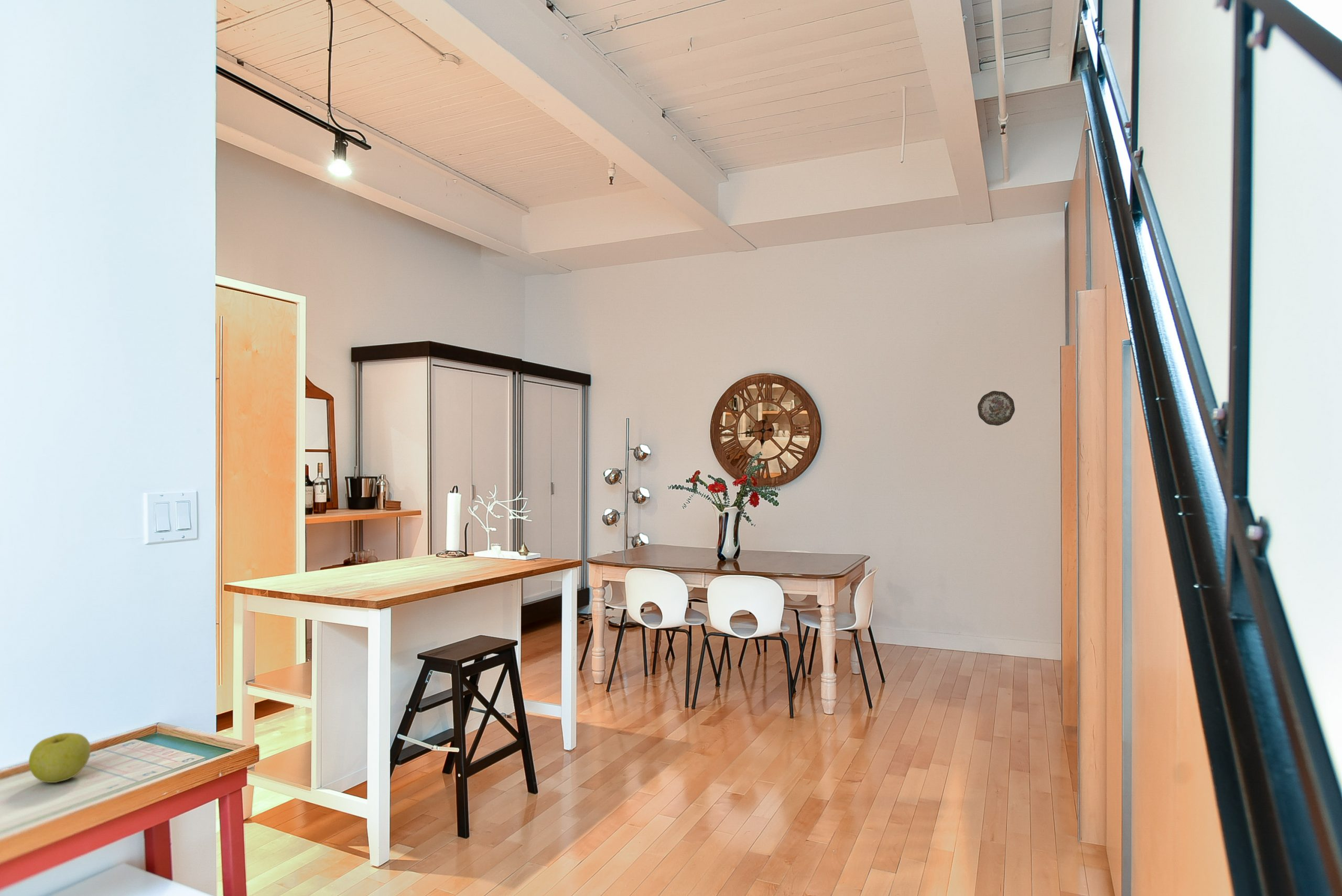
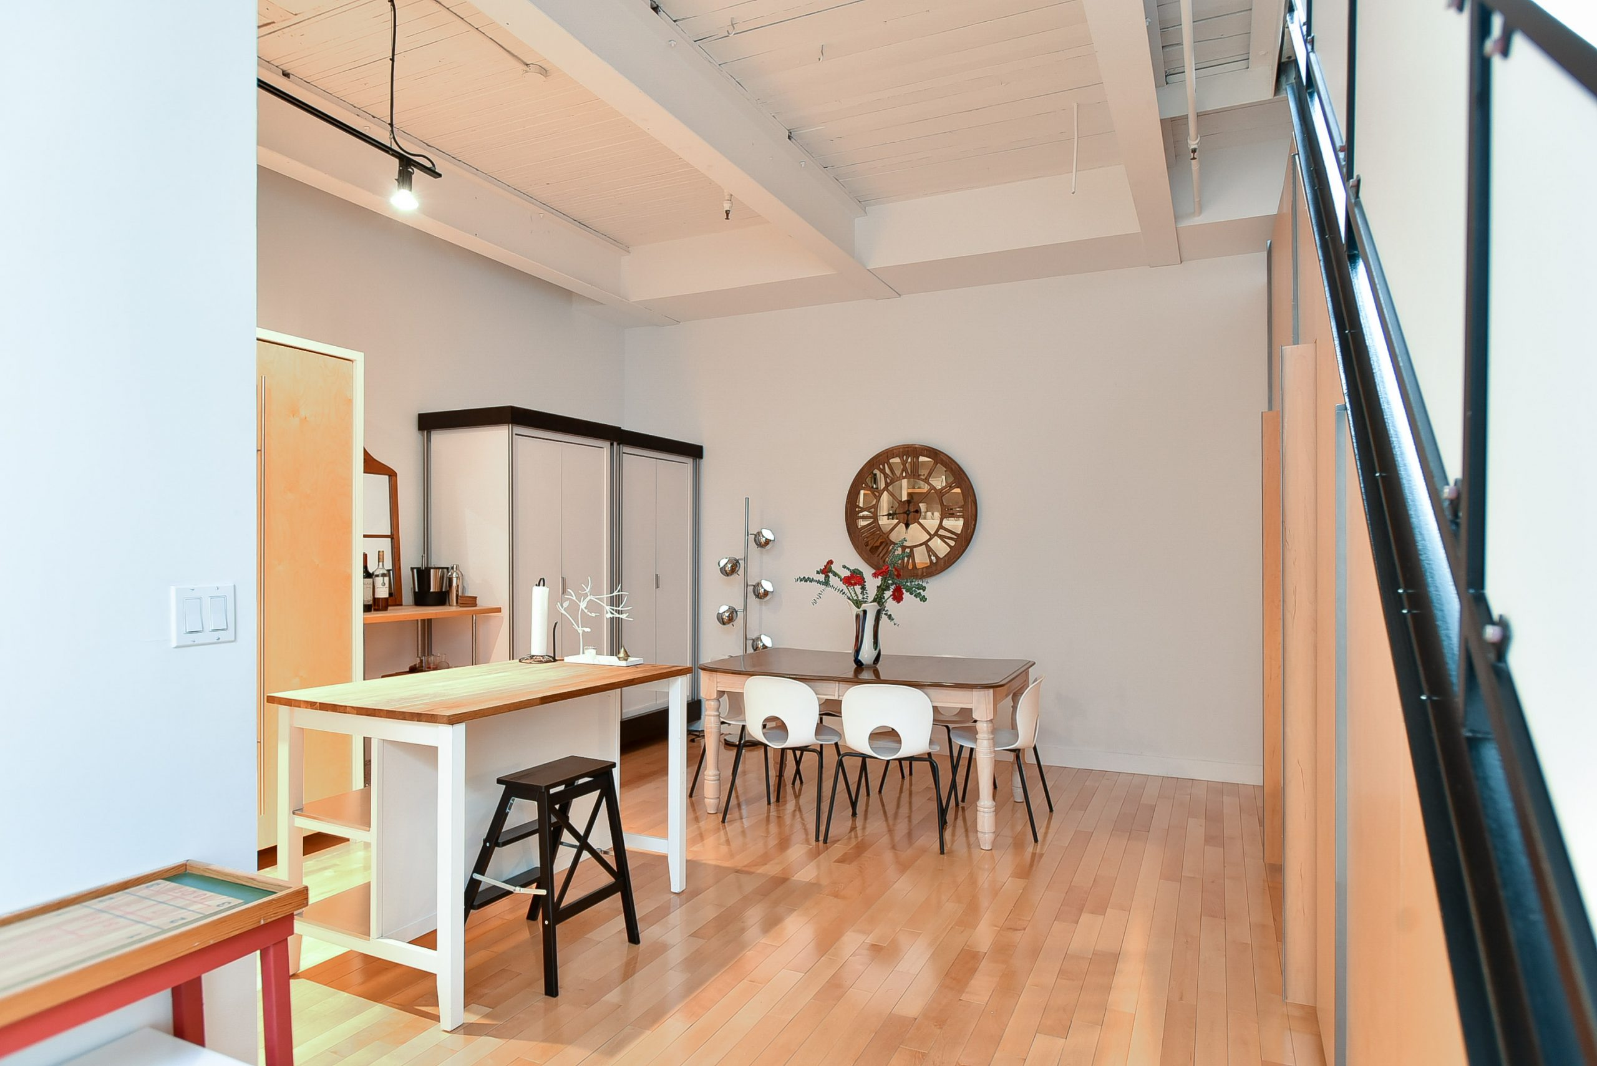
- apple (60, 758)
- decorative plate (996, 408)
